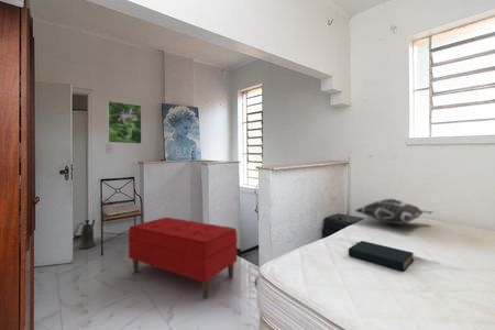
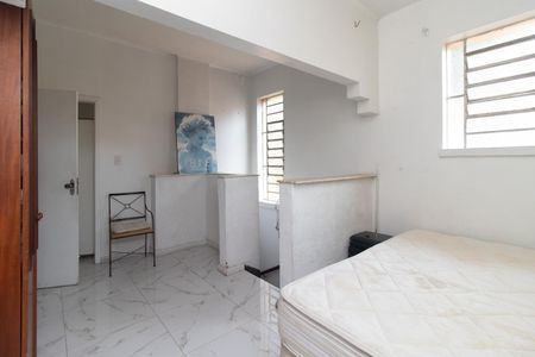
- watering can (85, 234)
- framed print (124, 123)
- hardback book (380, 254)
- decorative pillow (393, 211)
- bench (182, 251)
